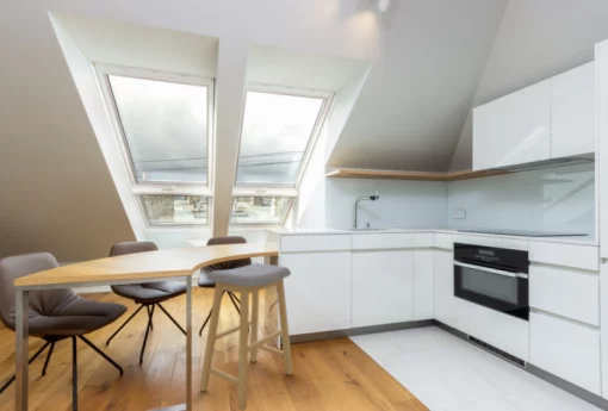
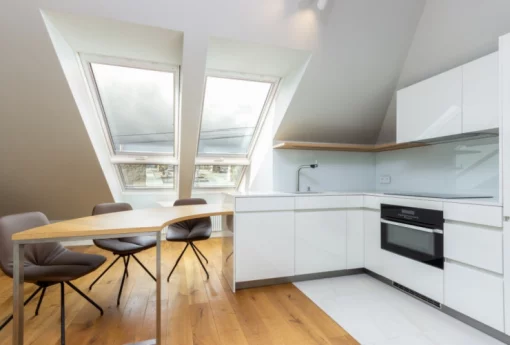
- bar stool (249, 324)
